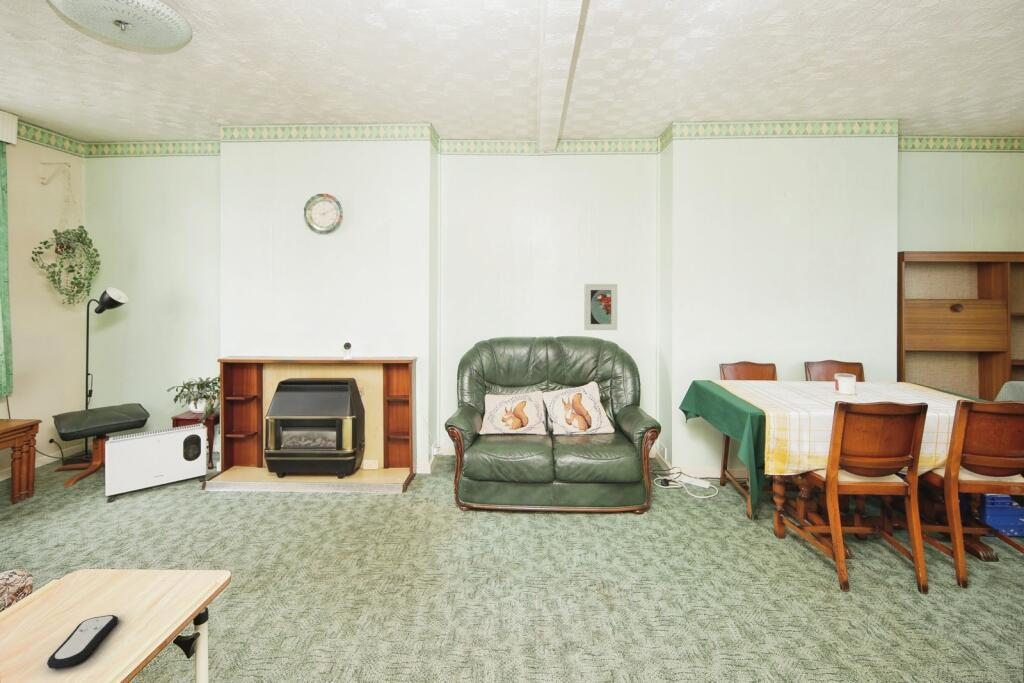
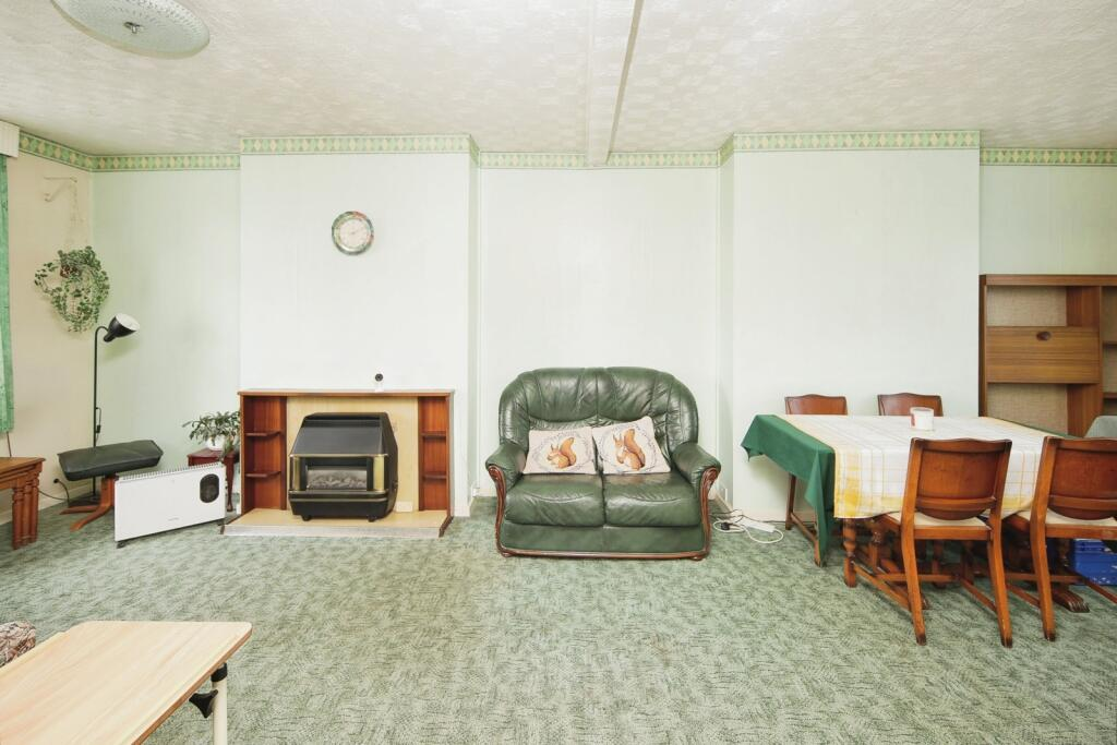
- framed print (600, 307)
- remote control (83, 639)
